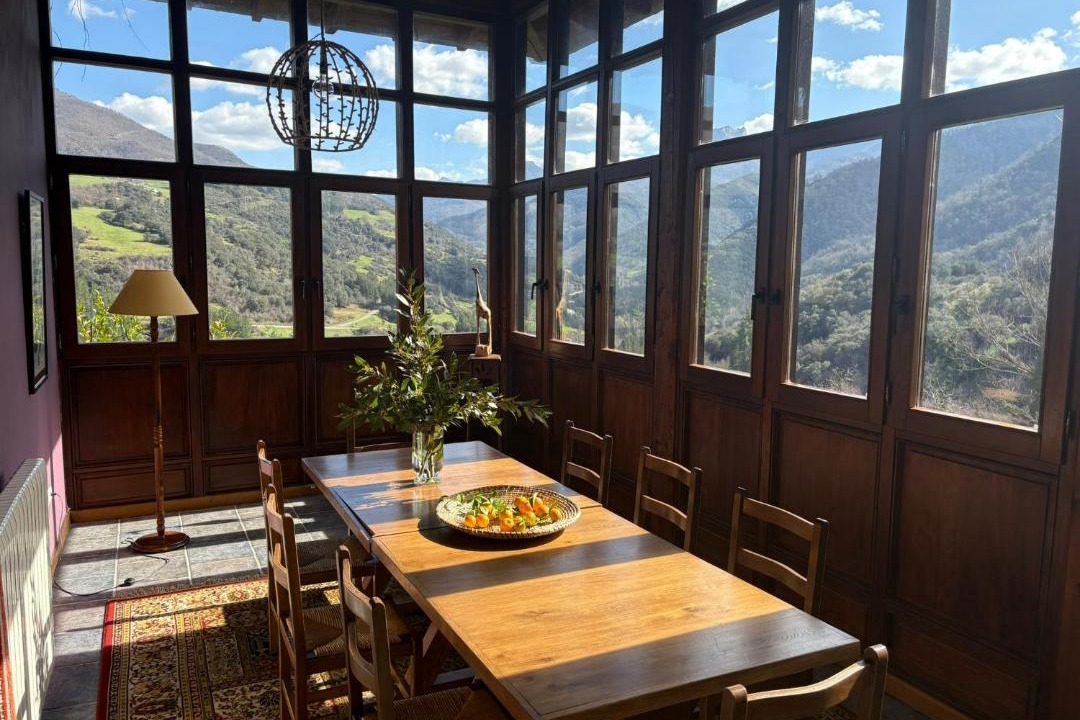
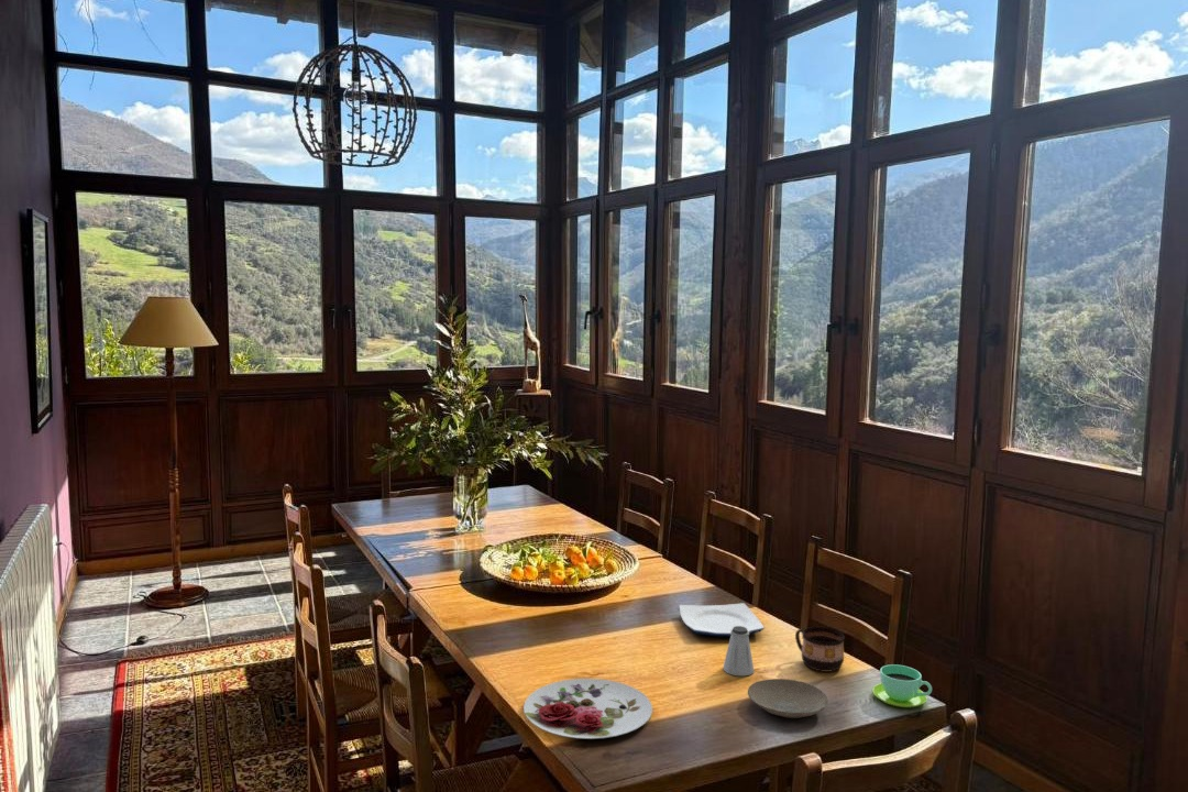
+ plate (719, 620)
+ saltshaker (739, 649)
+ cup (901, 686)
+ plate (787, 701)
+ cup (822, 648)
+ plate (587, 705)
